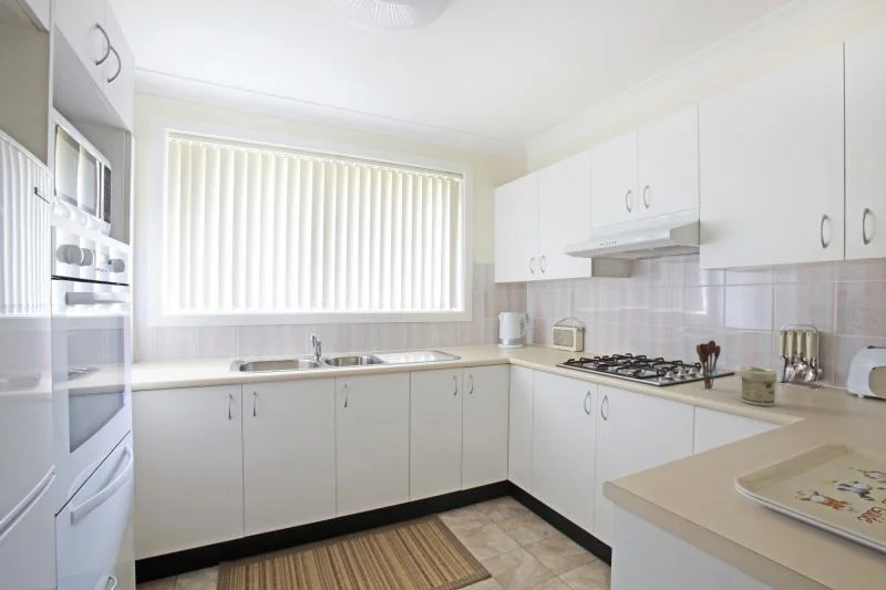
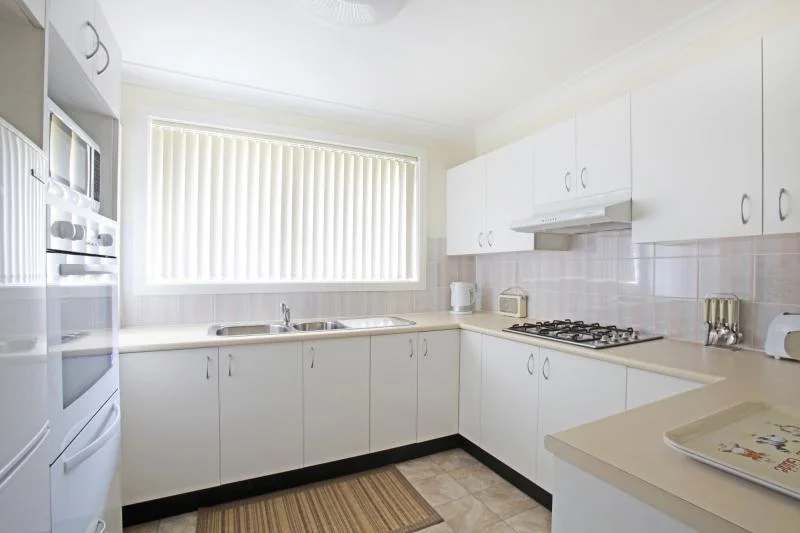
- jar (758, 385)
- utensil holder (708, 364)
